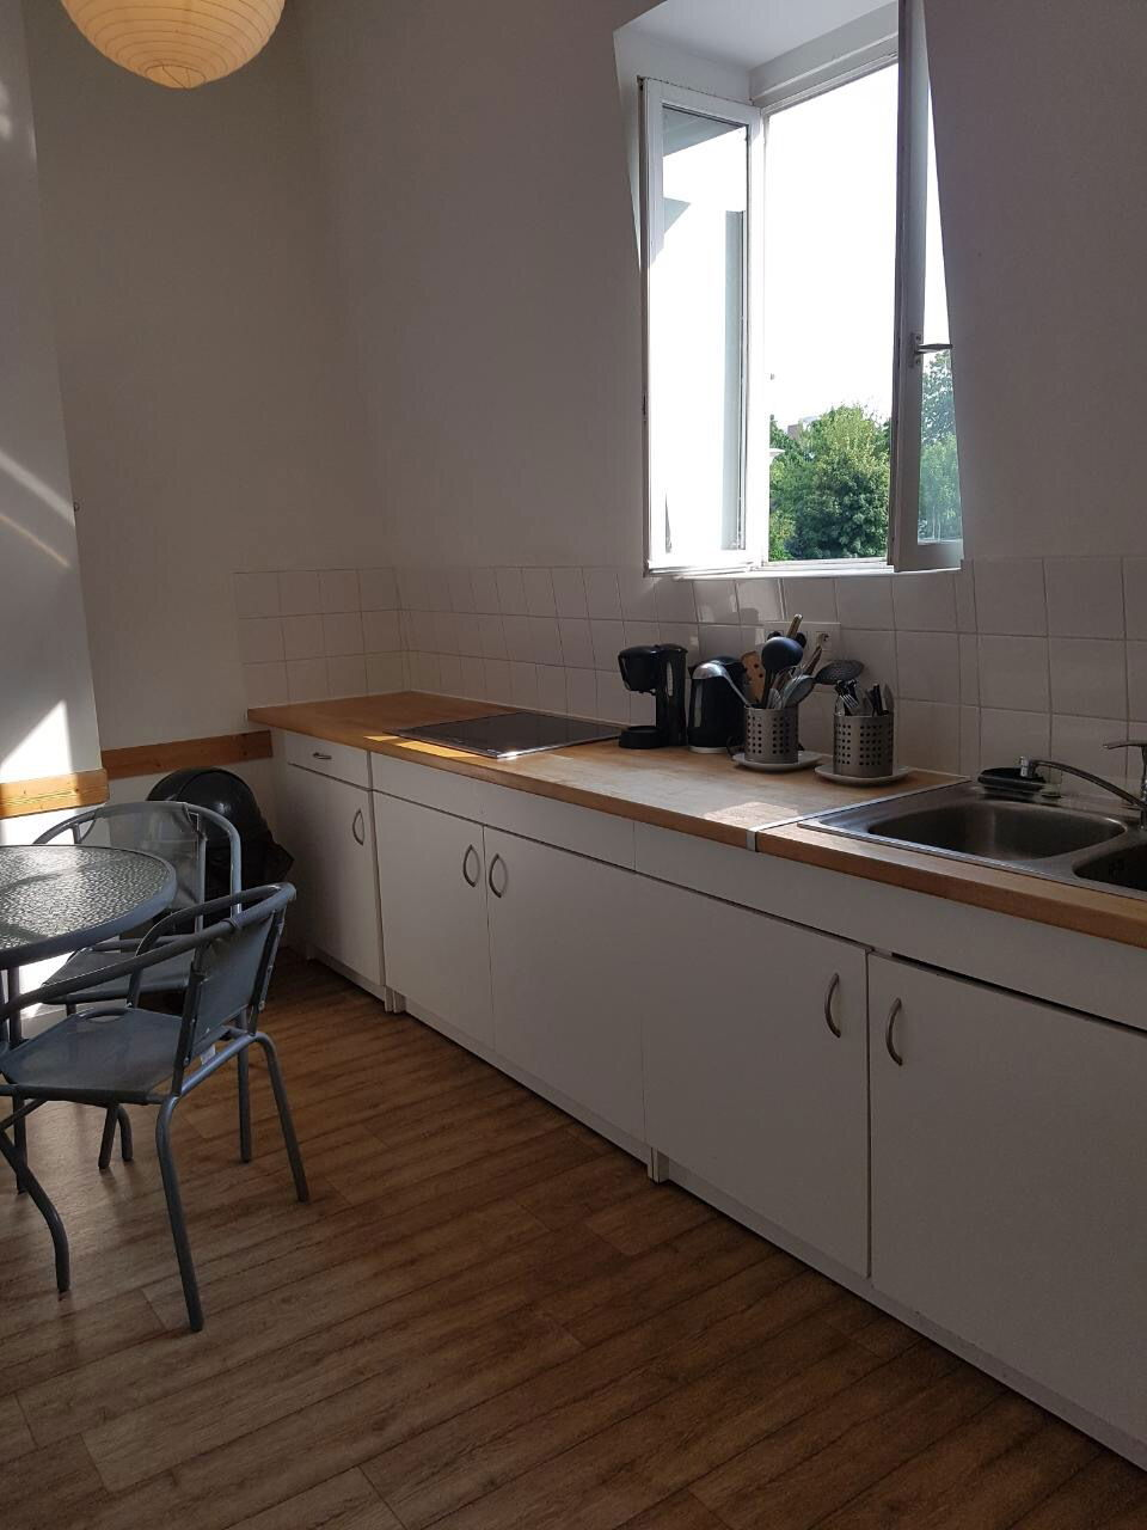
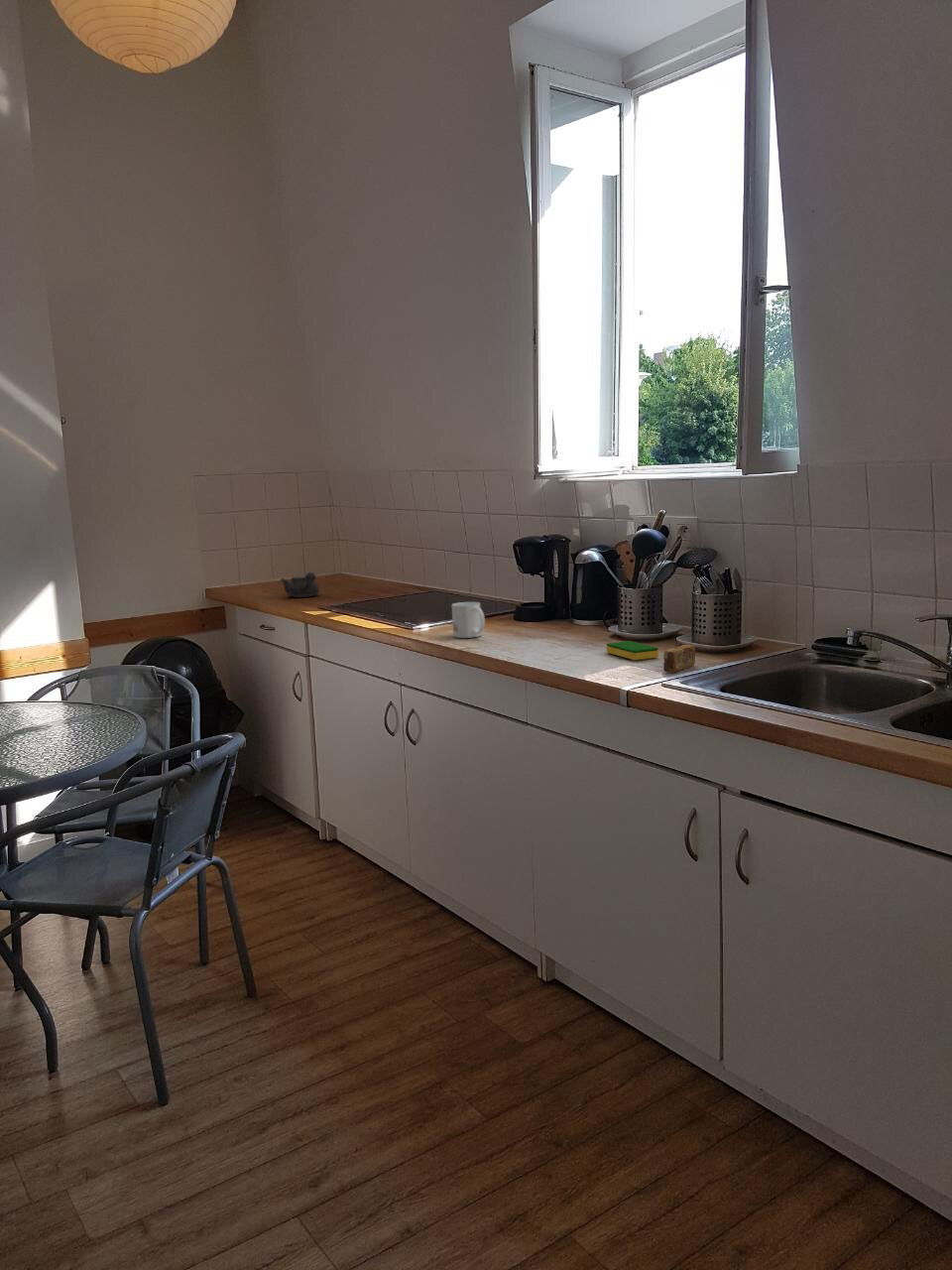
+ mug (470, 620)
+ dish sponge (632, 650)
+ teapot (302, 583)
+ soap bar (679, 658)
